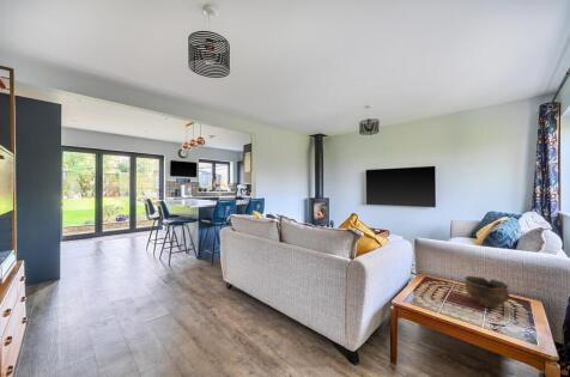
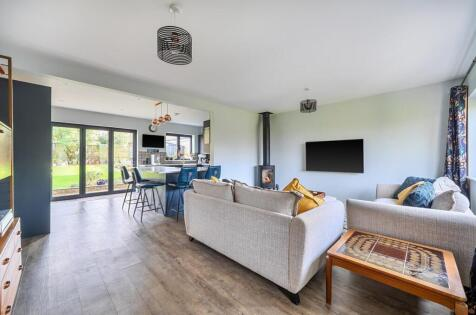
- bowl (485, 292)
